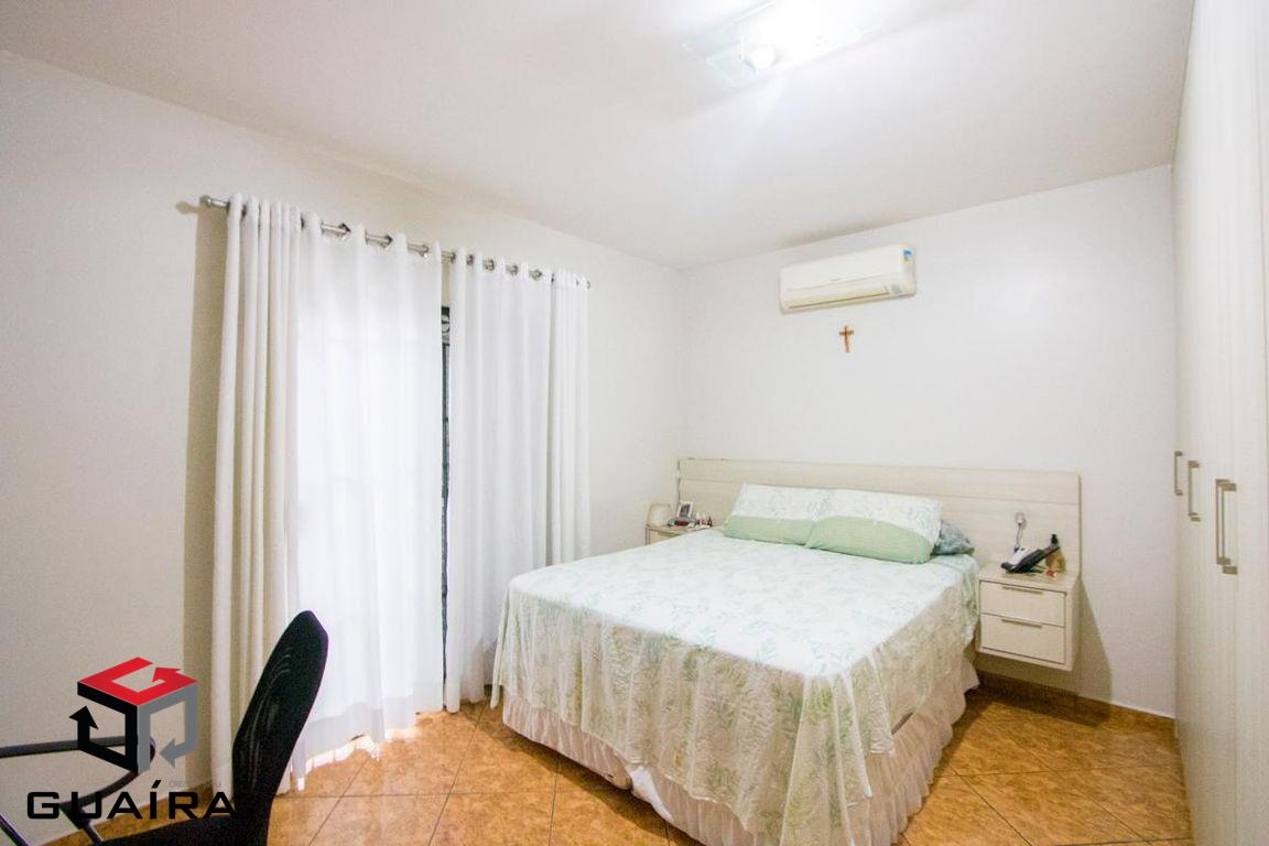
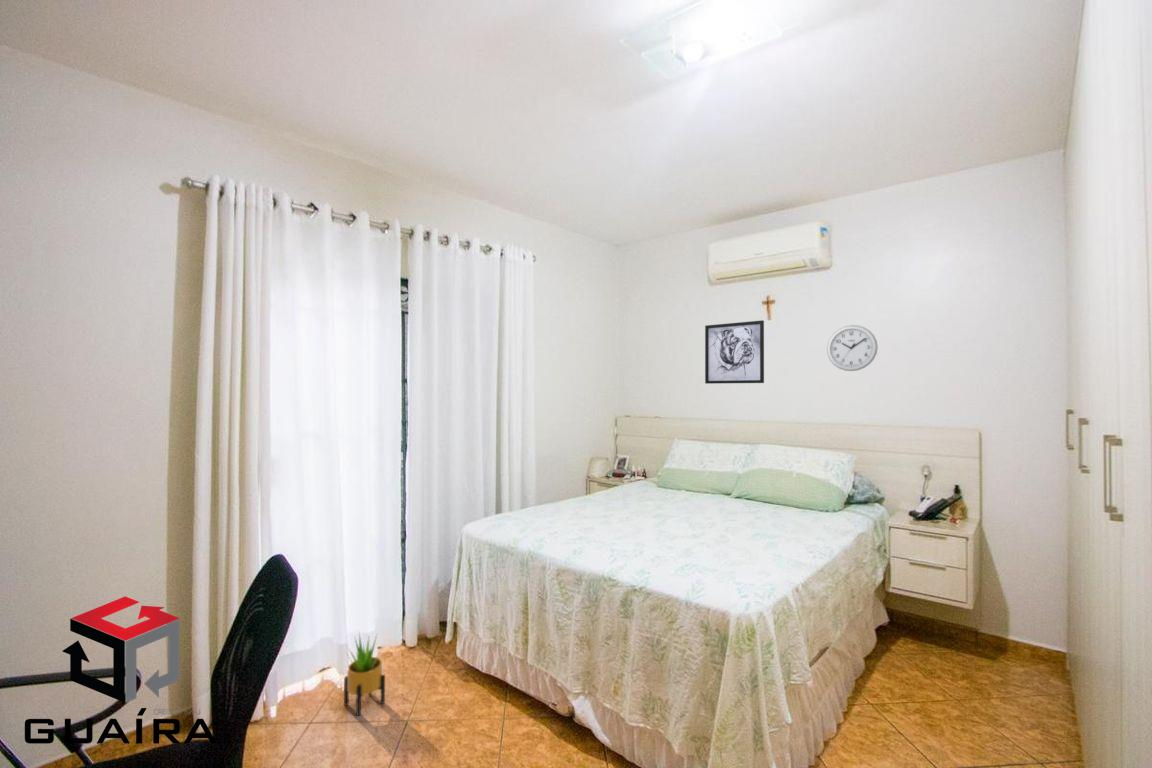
+ wall clock (851, 348)
+ potted plant (364, 670)
+ wall art (733, 353)
